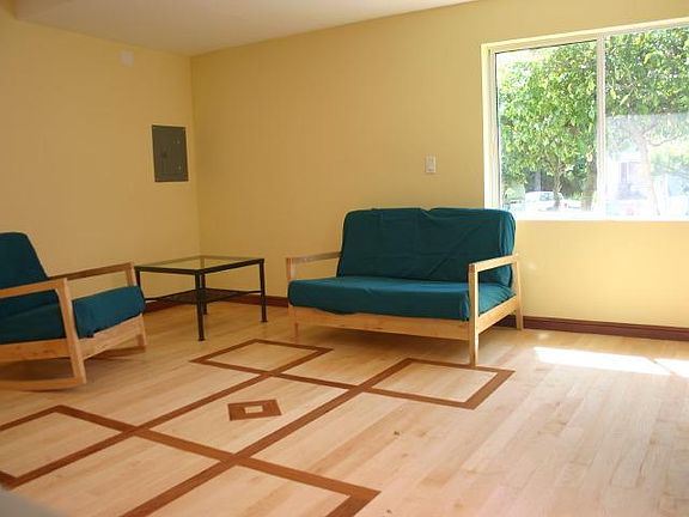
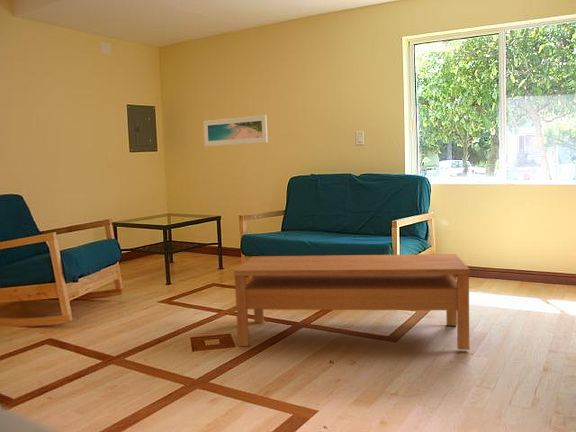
+ coffee table (350, 298)
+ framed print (234, 131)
